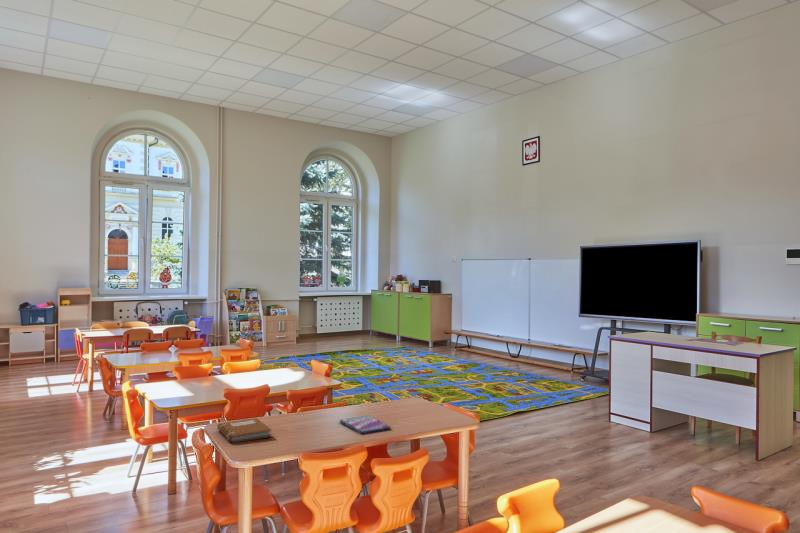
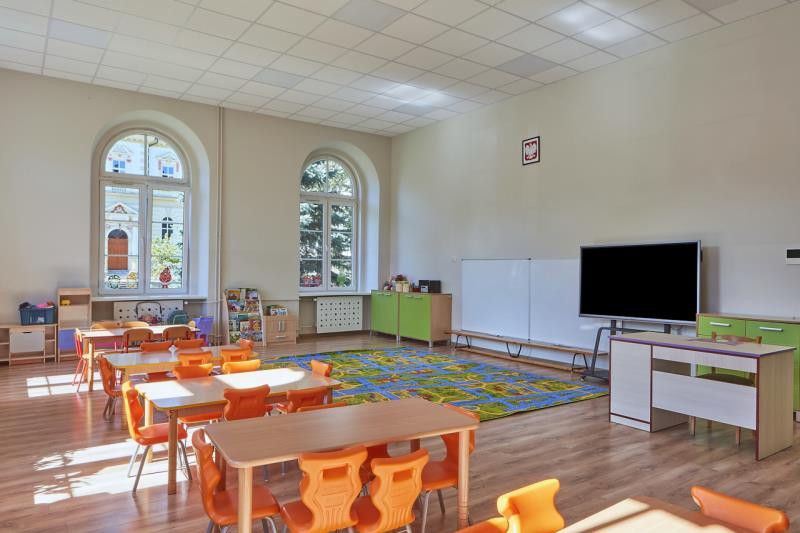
- notebook (243, 429)
- video game case (364, 424)
